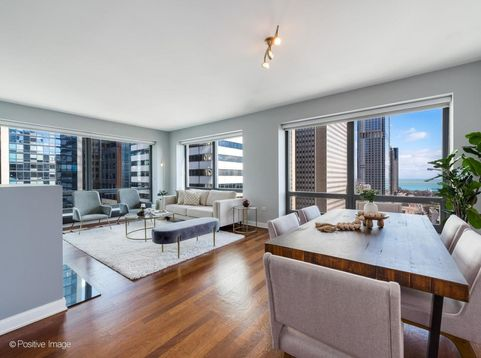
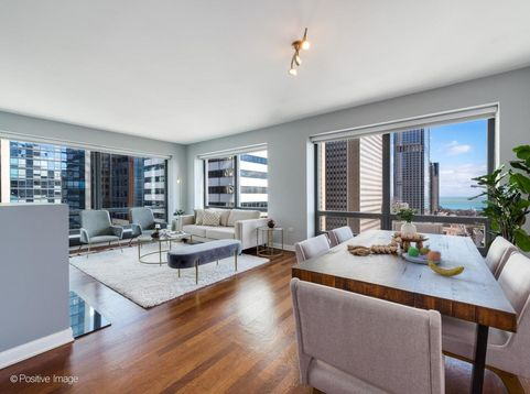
+ fruit bowl (421, 252)
+ fruit (442, 269)
